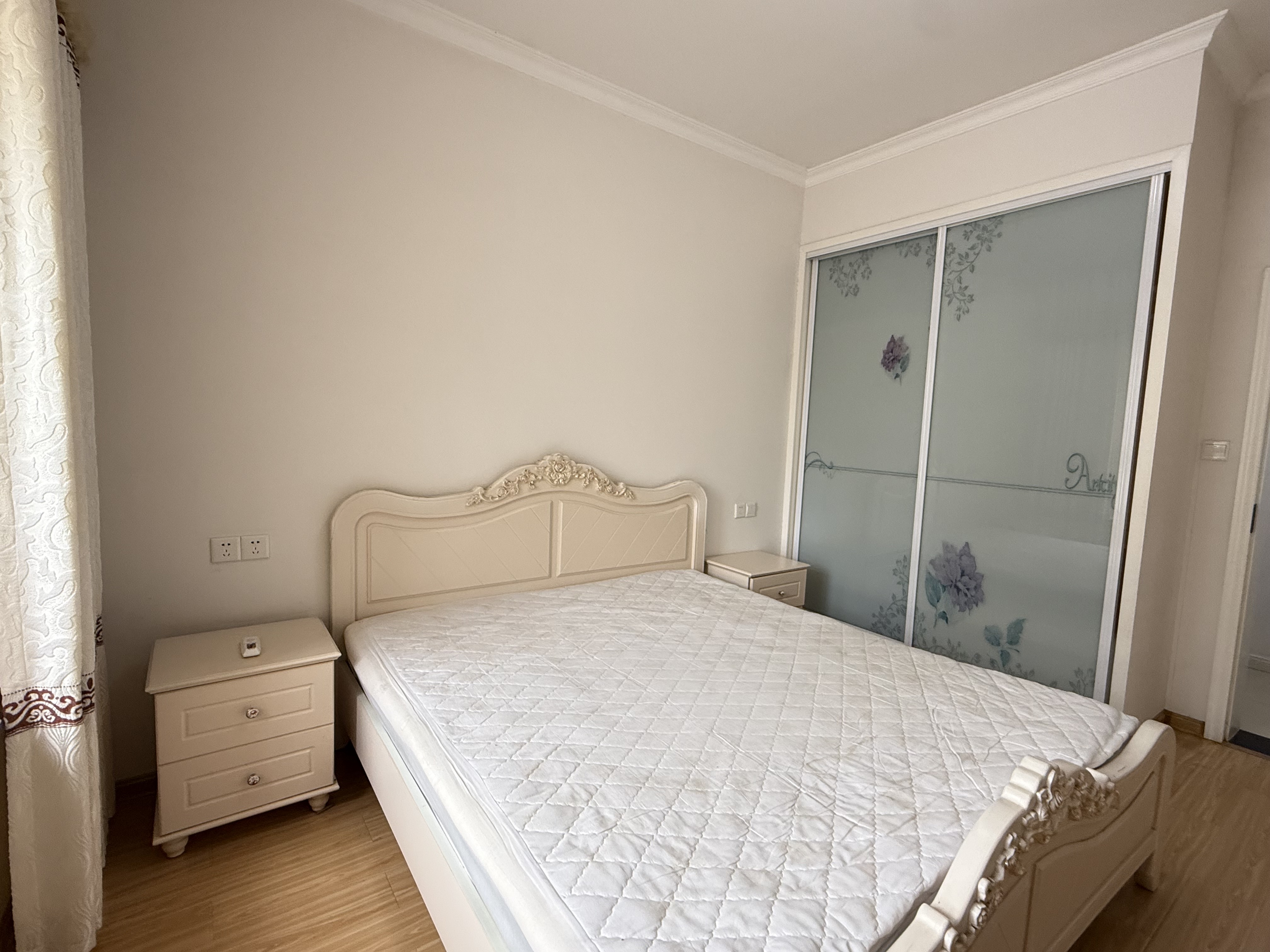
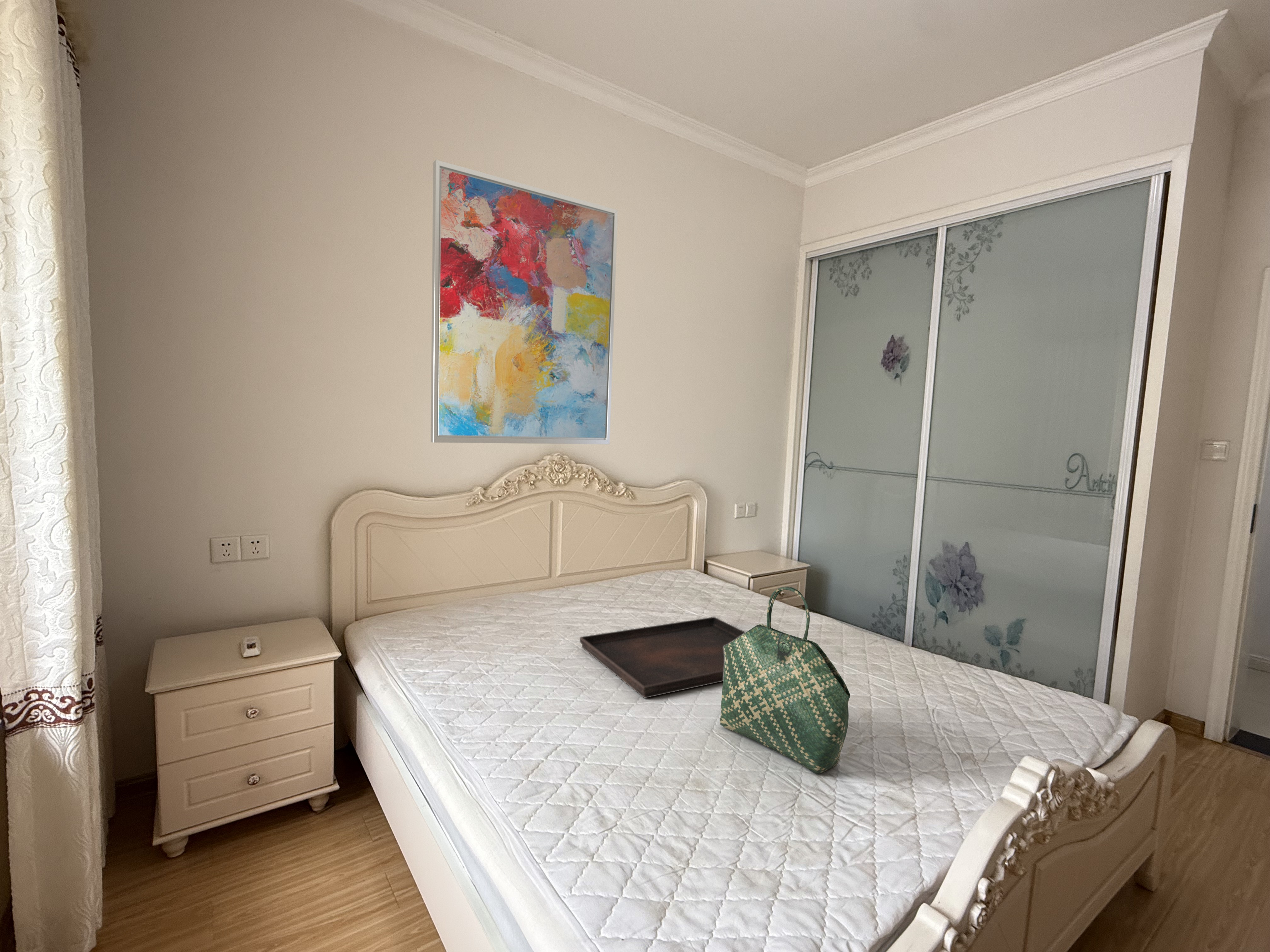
+ wall art (531, 318)
+ tote bag (780, 667)
+ serving tray (684, 652)
